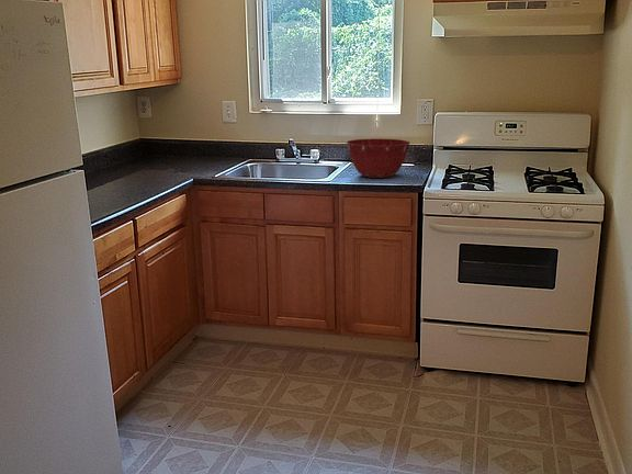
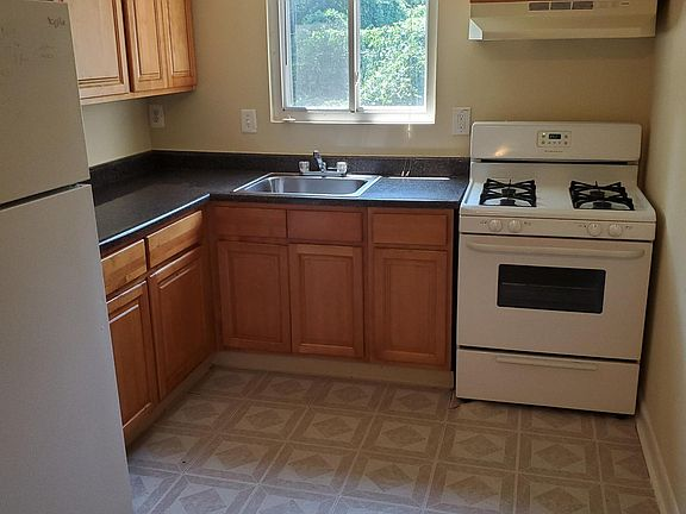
- mixing bowl (377, 158)
